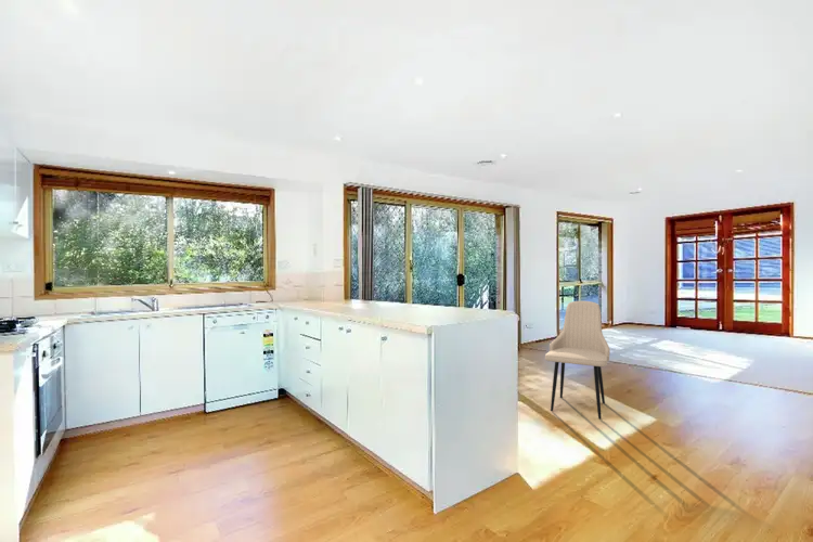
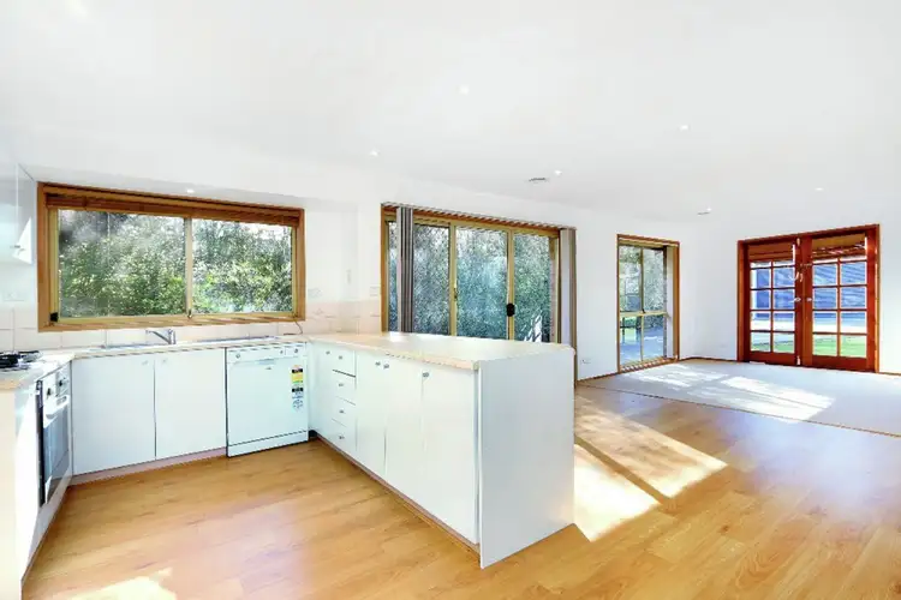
- dining chair (579, 354)
